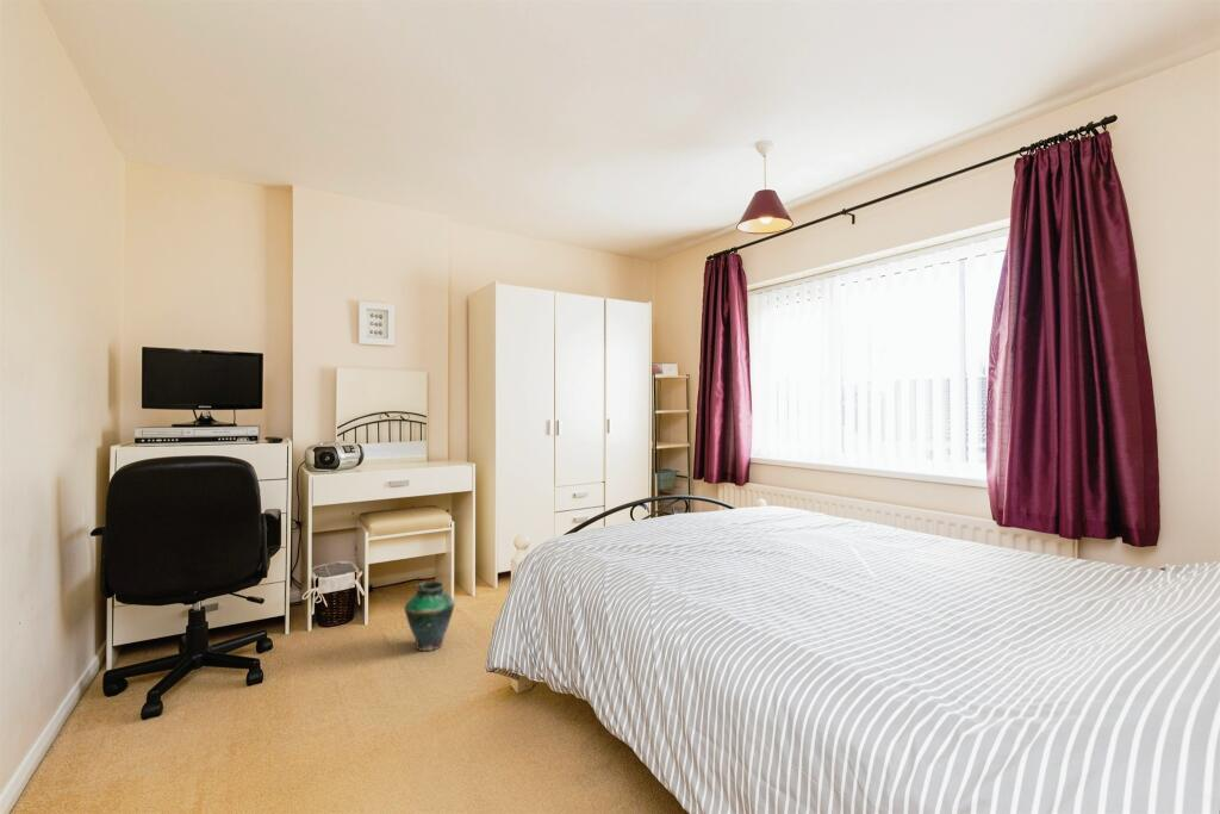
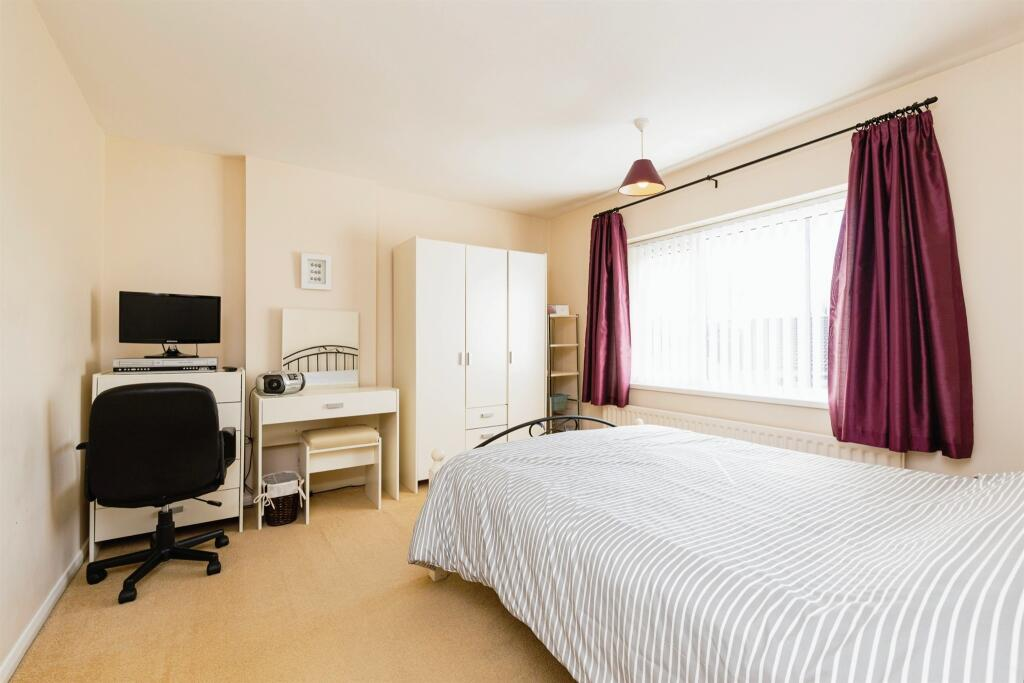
- vase (429, 613)
